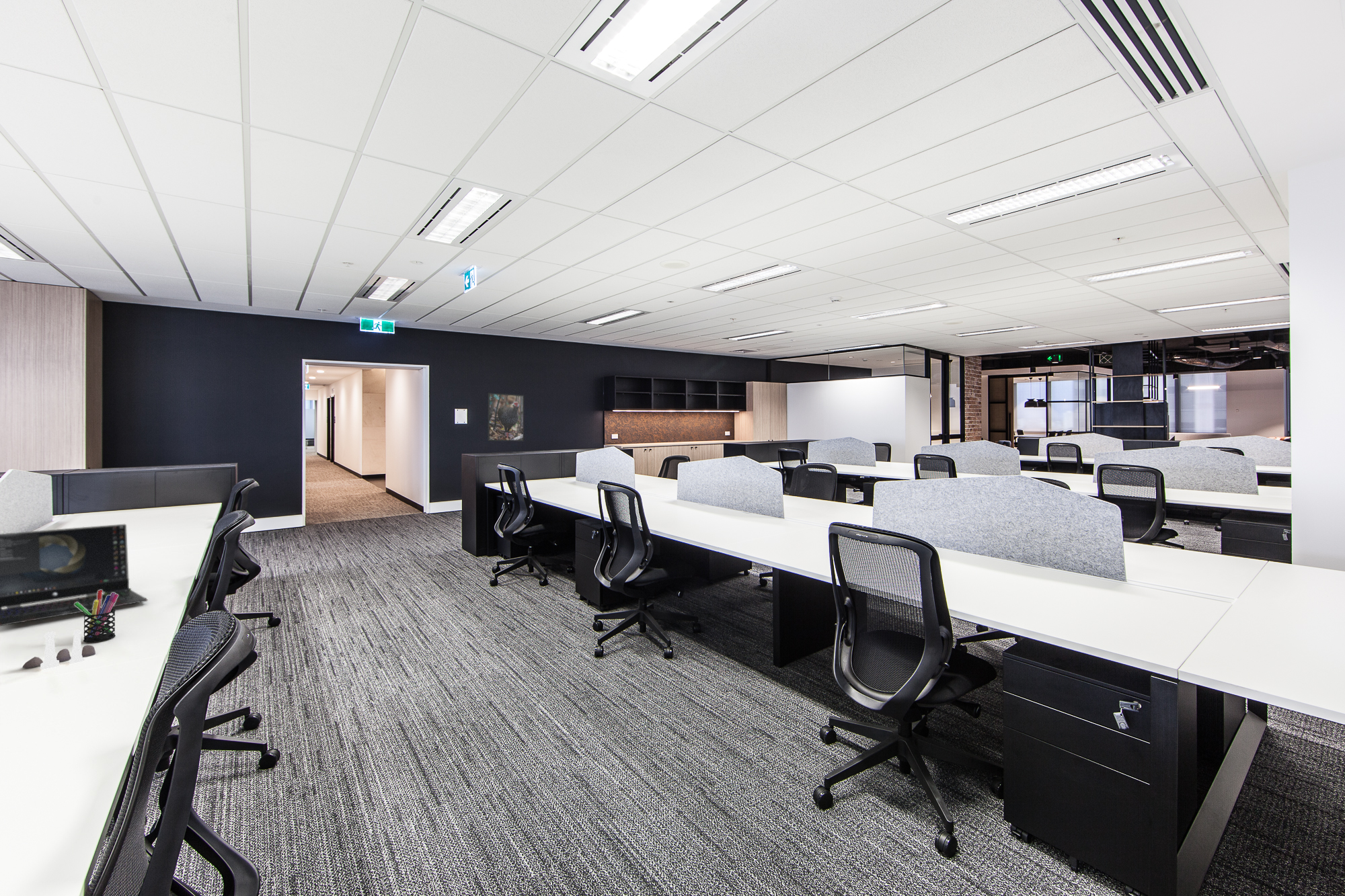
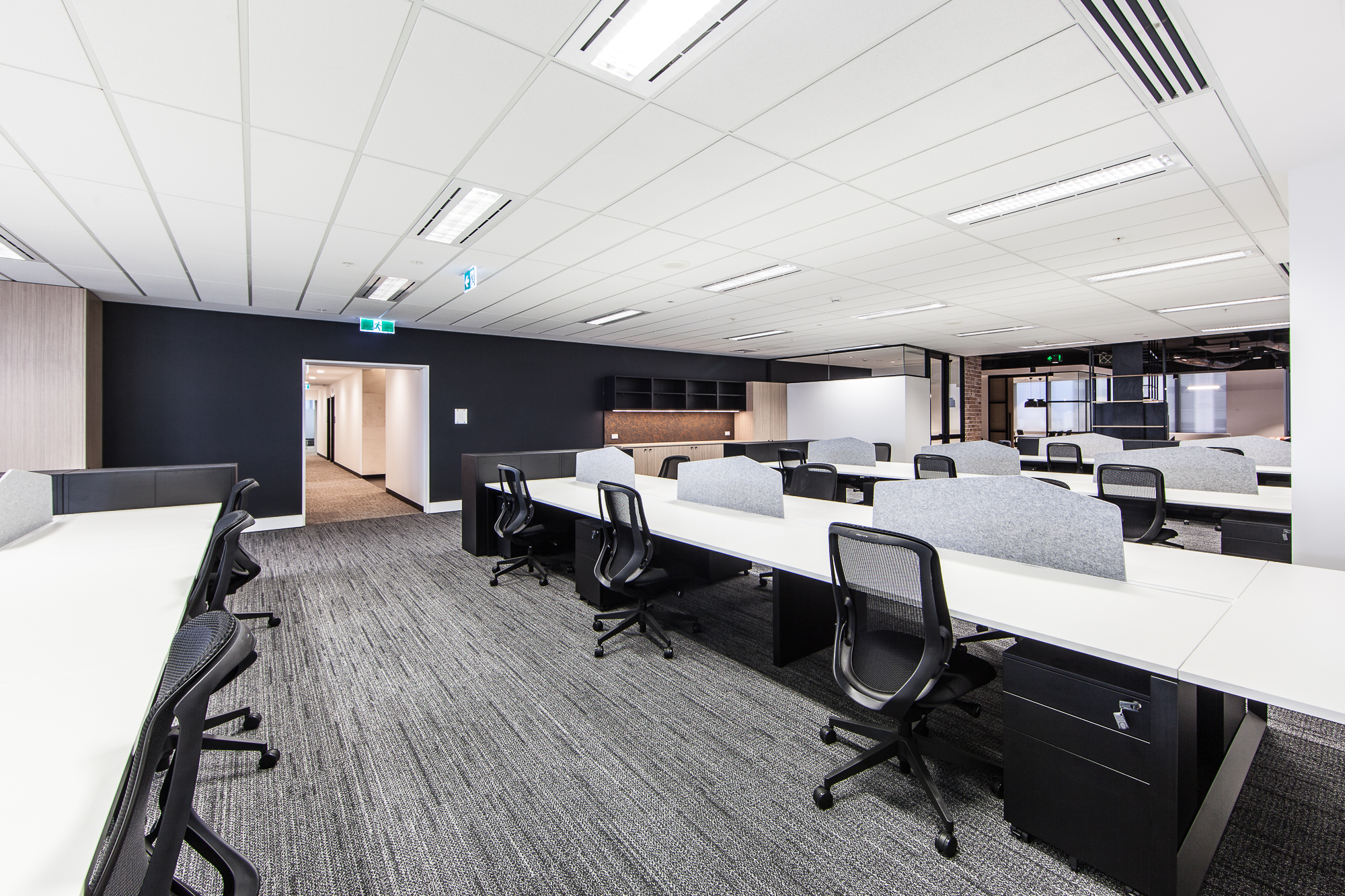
- pen holder (95, 616)
- salt and pepper shaker set (63, 649)
- laptop computer (60, 571)
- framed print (506, 417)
